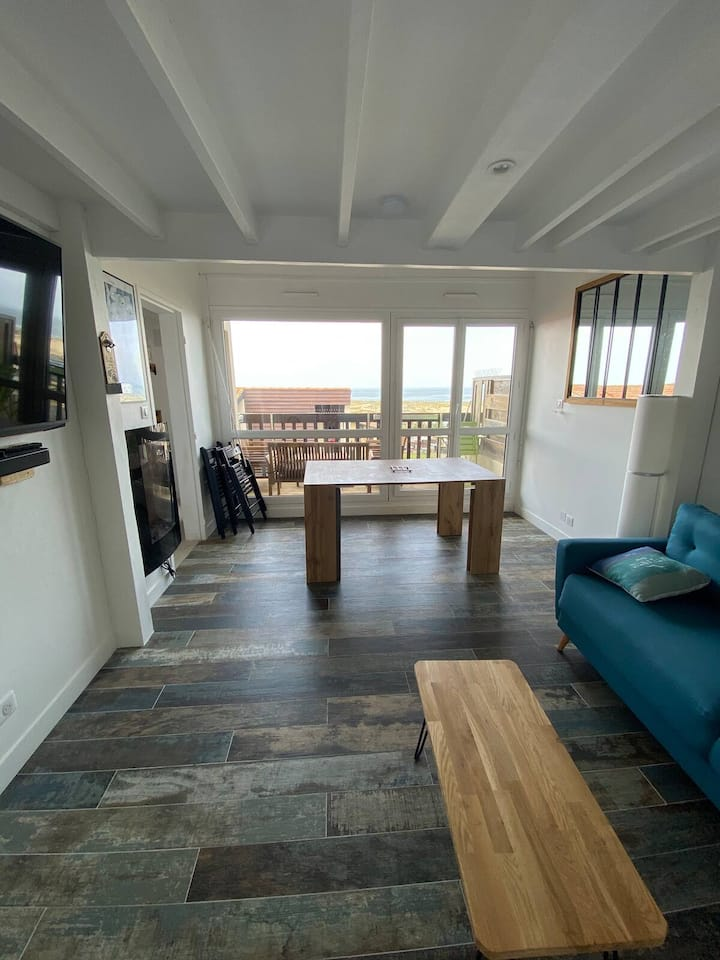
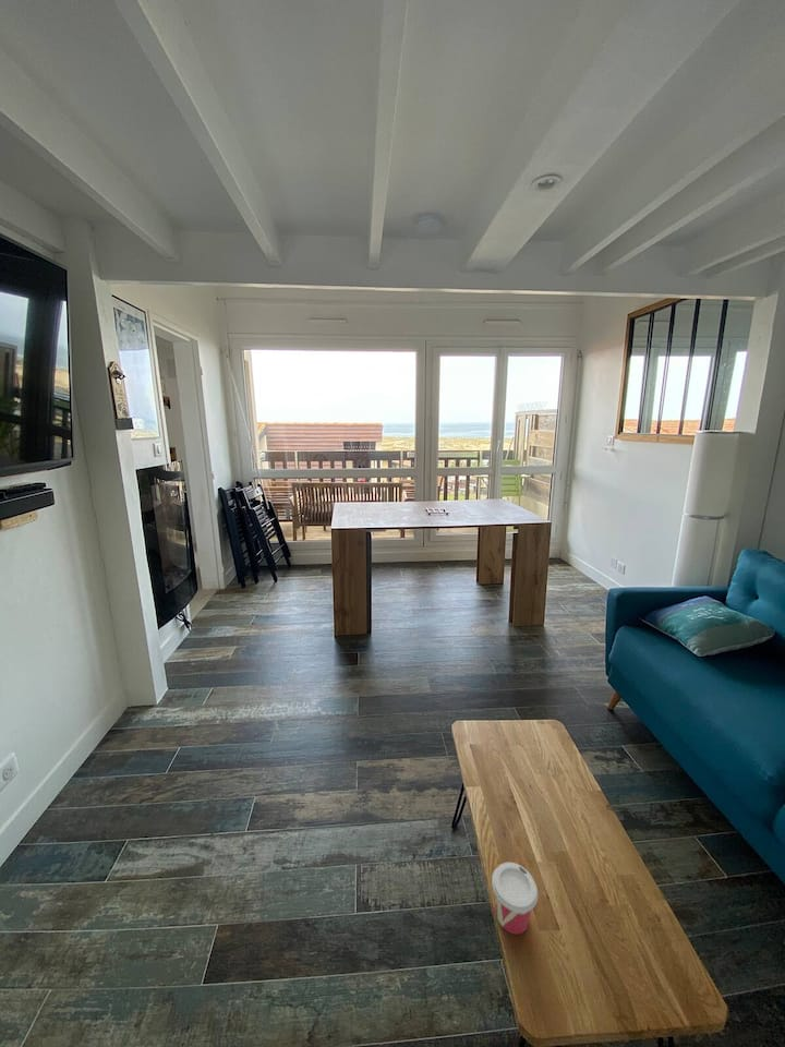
+ cup (512, 899)
